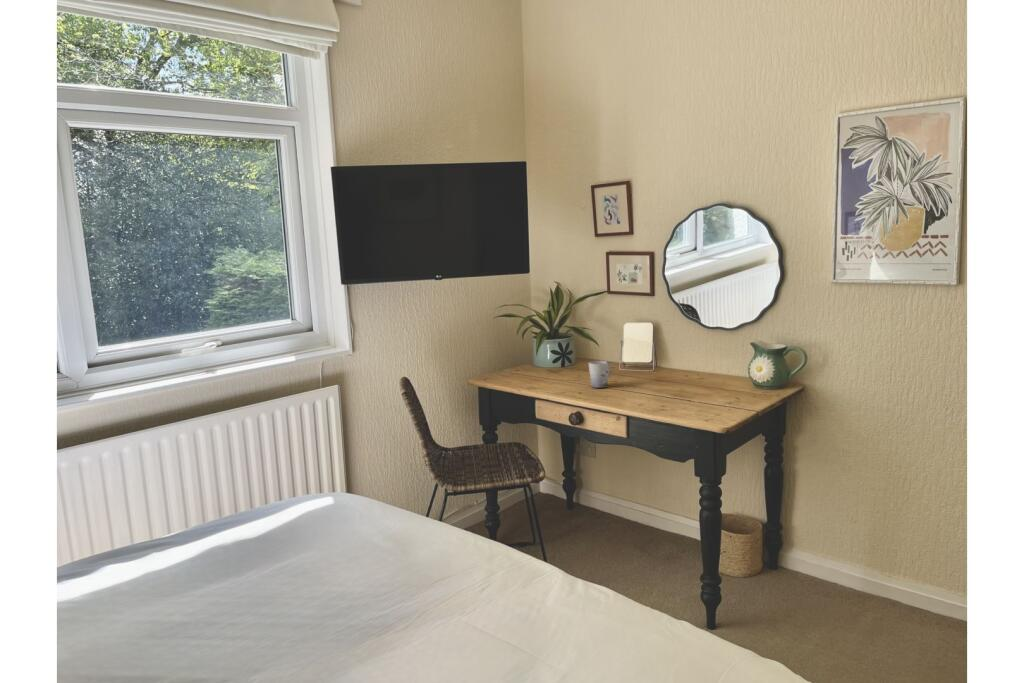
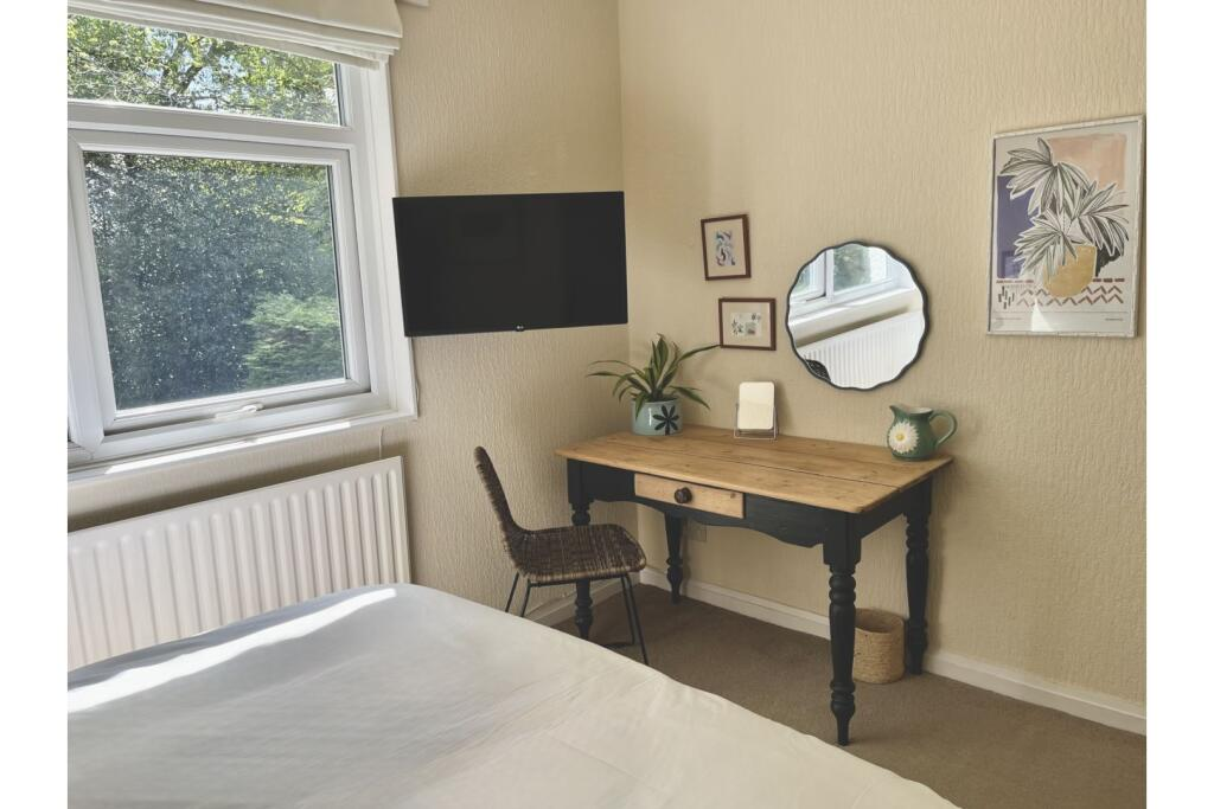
- cup (602, 373)
